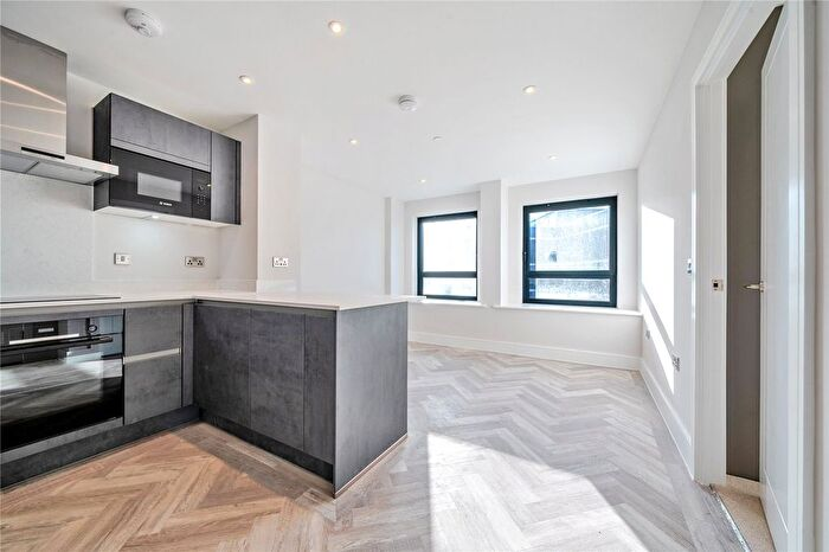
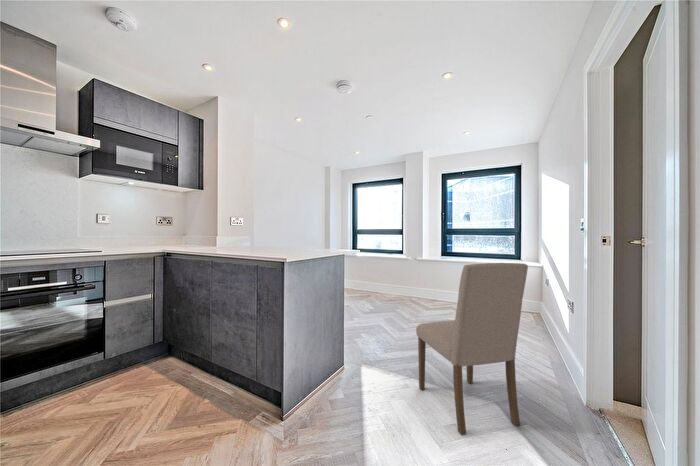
+ dining chair (465, 331)
